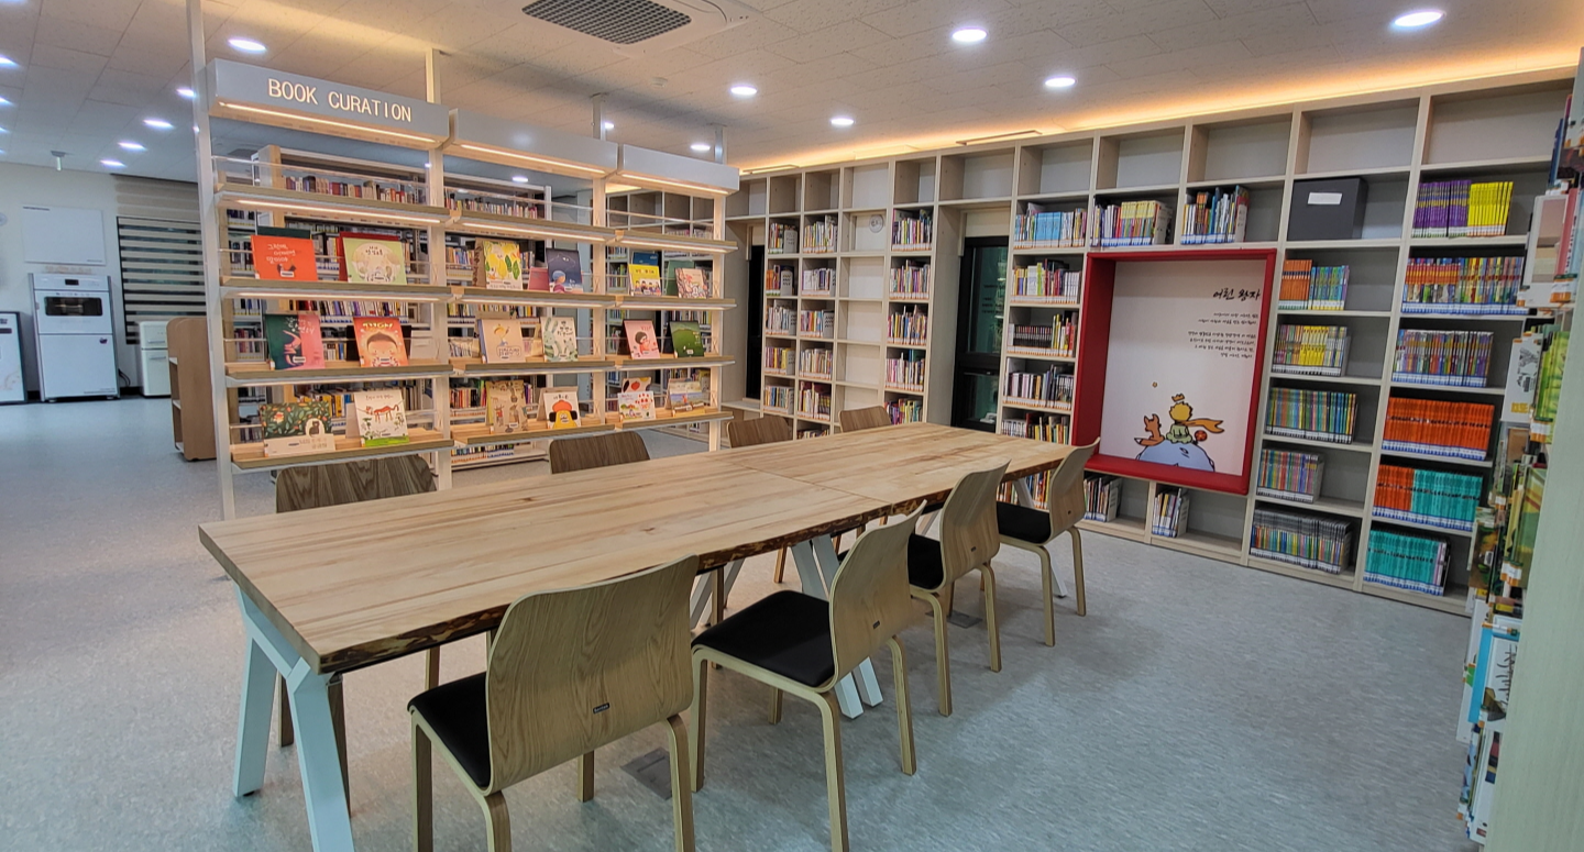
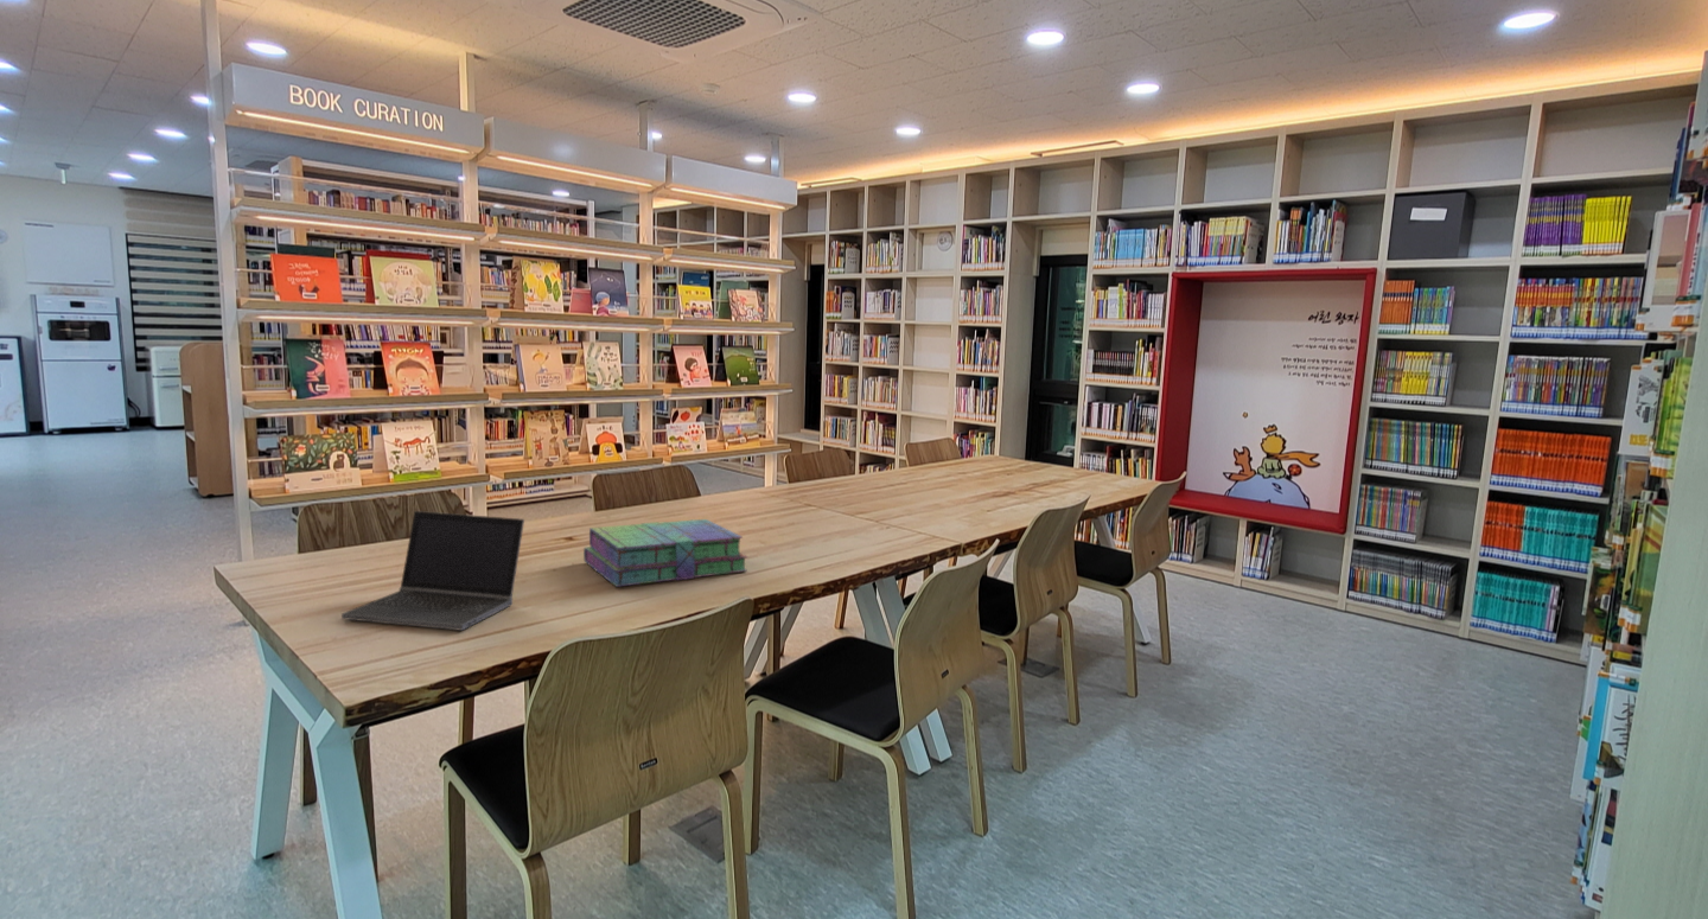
+ stack of books (664, 548)
+ laptop computer (436, 567)
